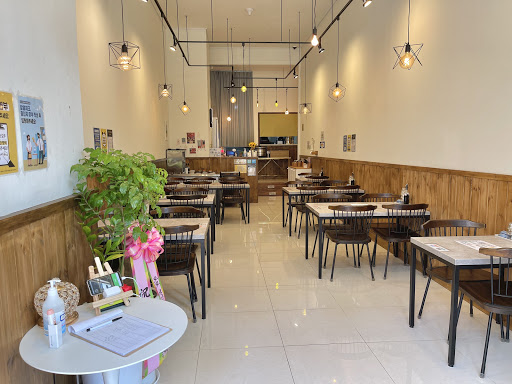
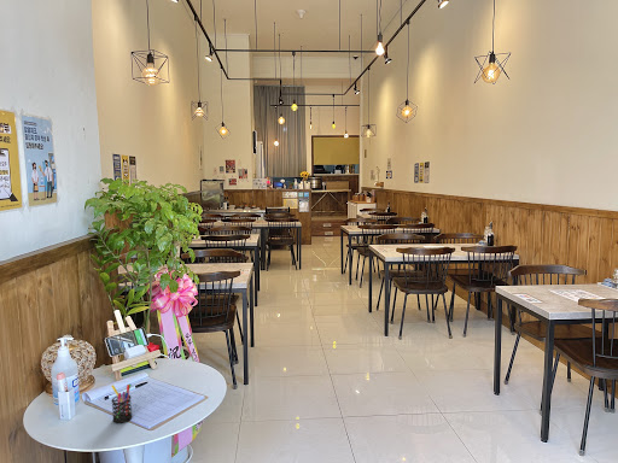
+ pen holder (123, 400)
